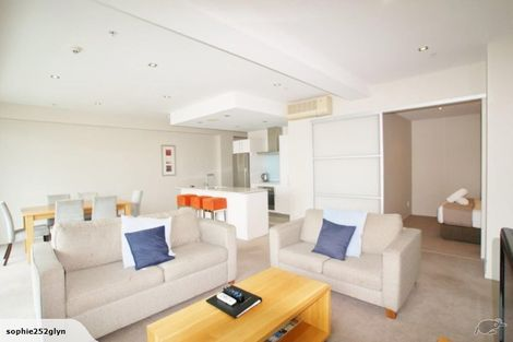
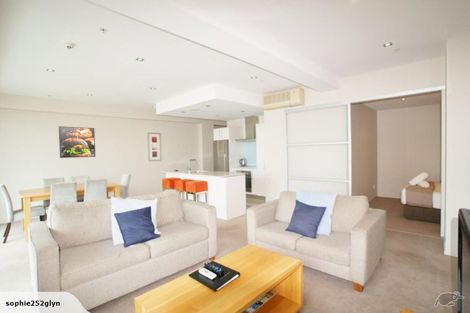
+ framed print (77, 142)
